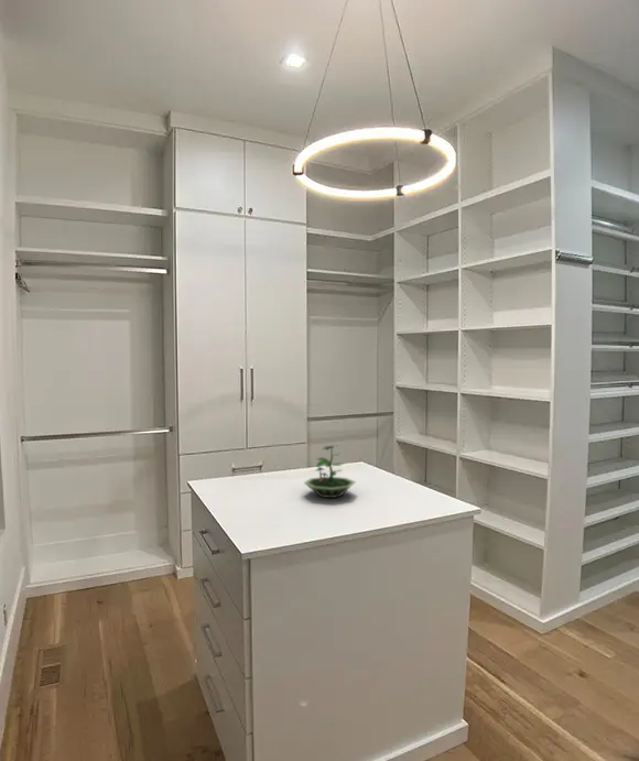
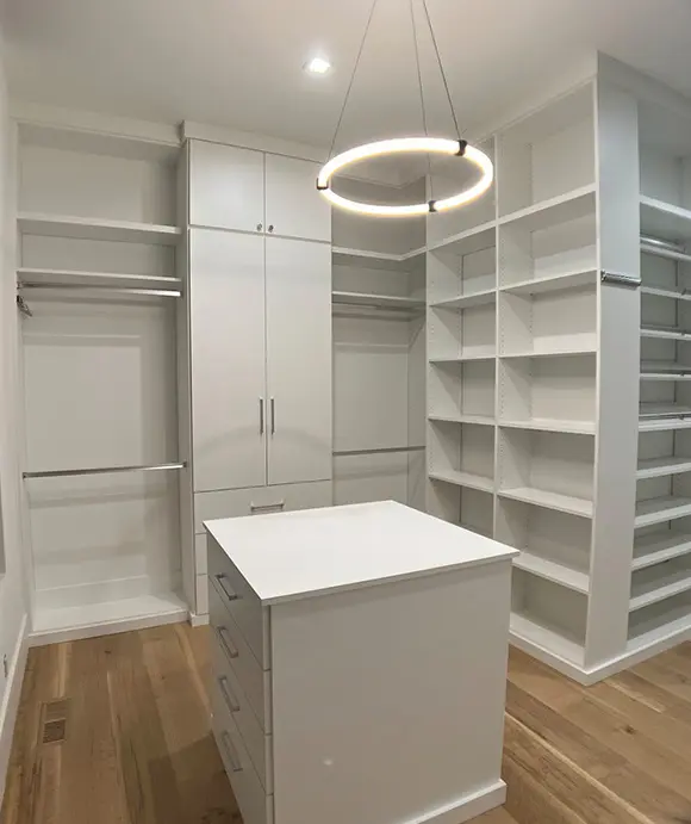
- terrarium (332, 454)
